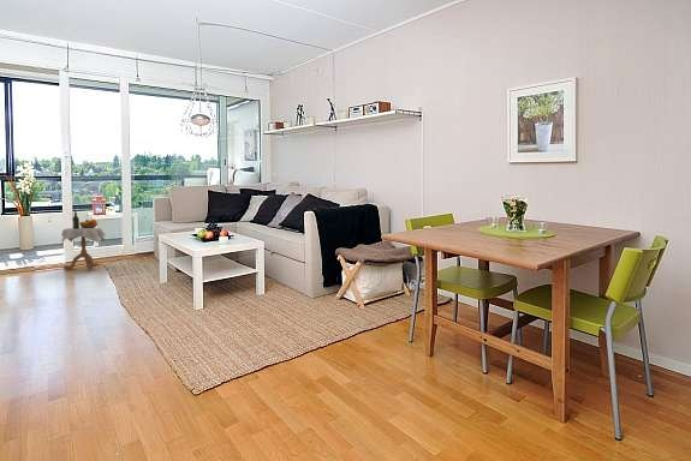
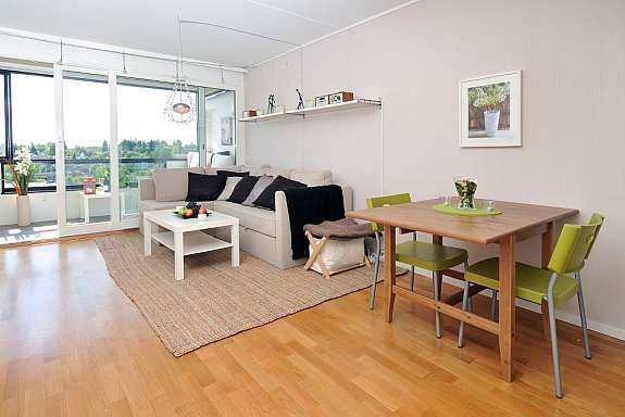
- side table (84, 239)
